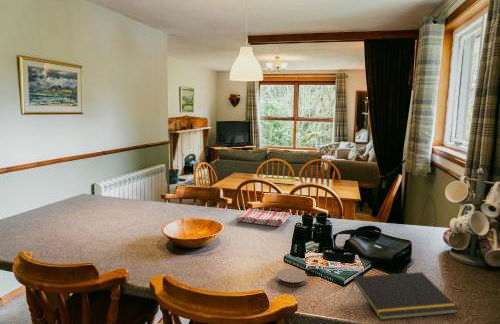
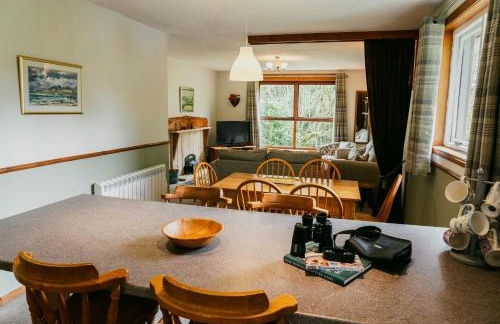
- coaster (291, 277)
- notepad (403, 293)
- dish towel (263, 215)
